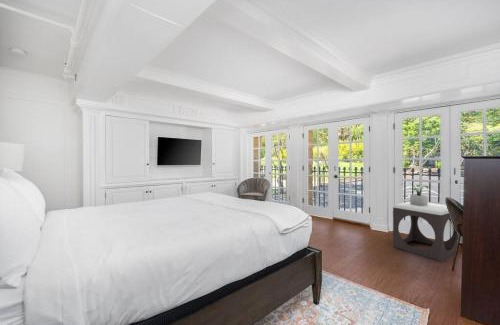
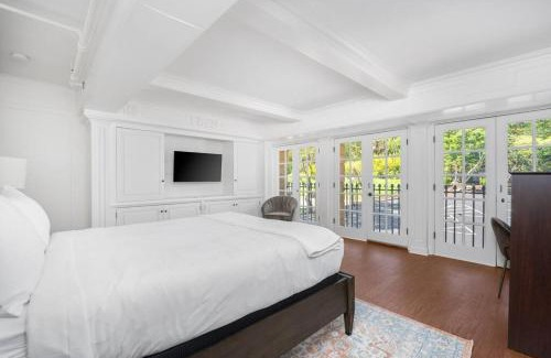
- footstool (429, 223)
- potted plant (417, 193)
